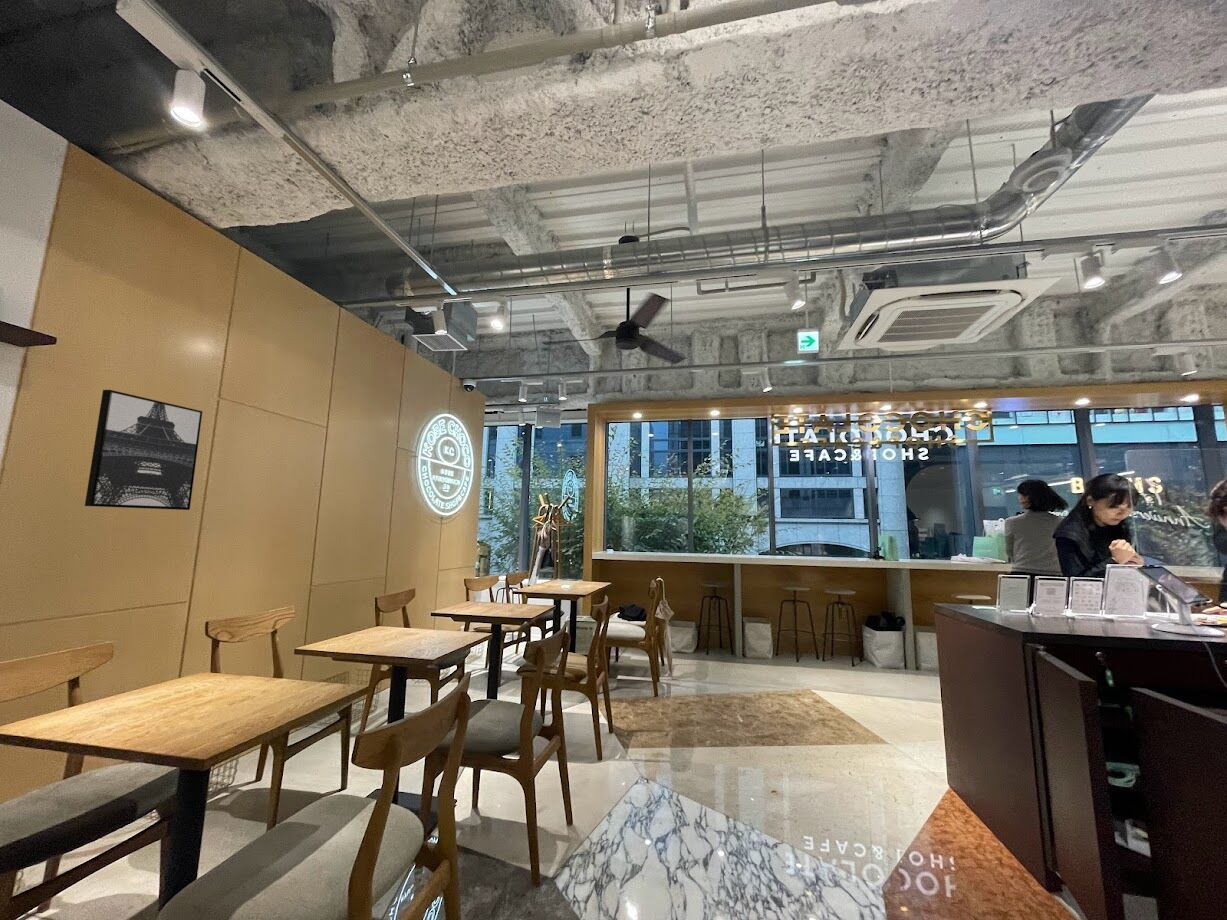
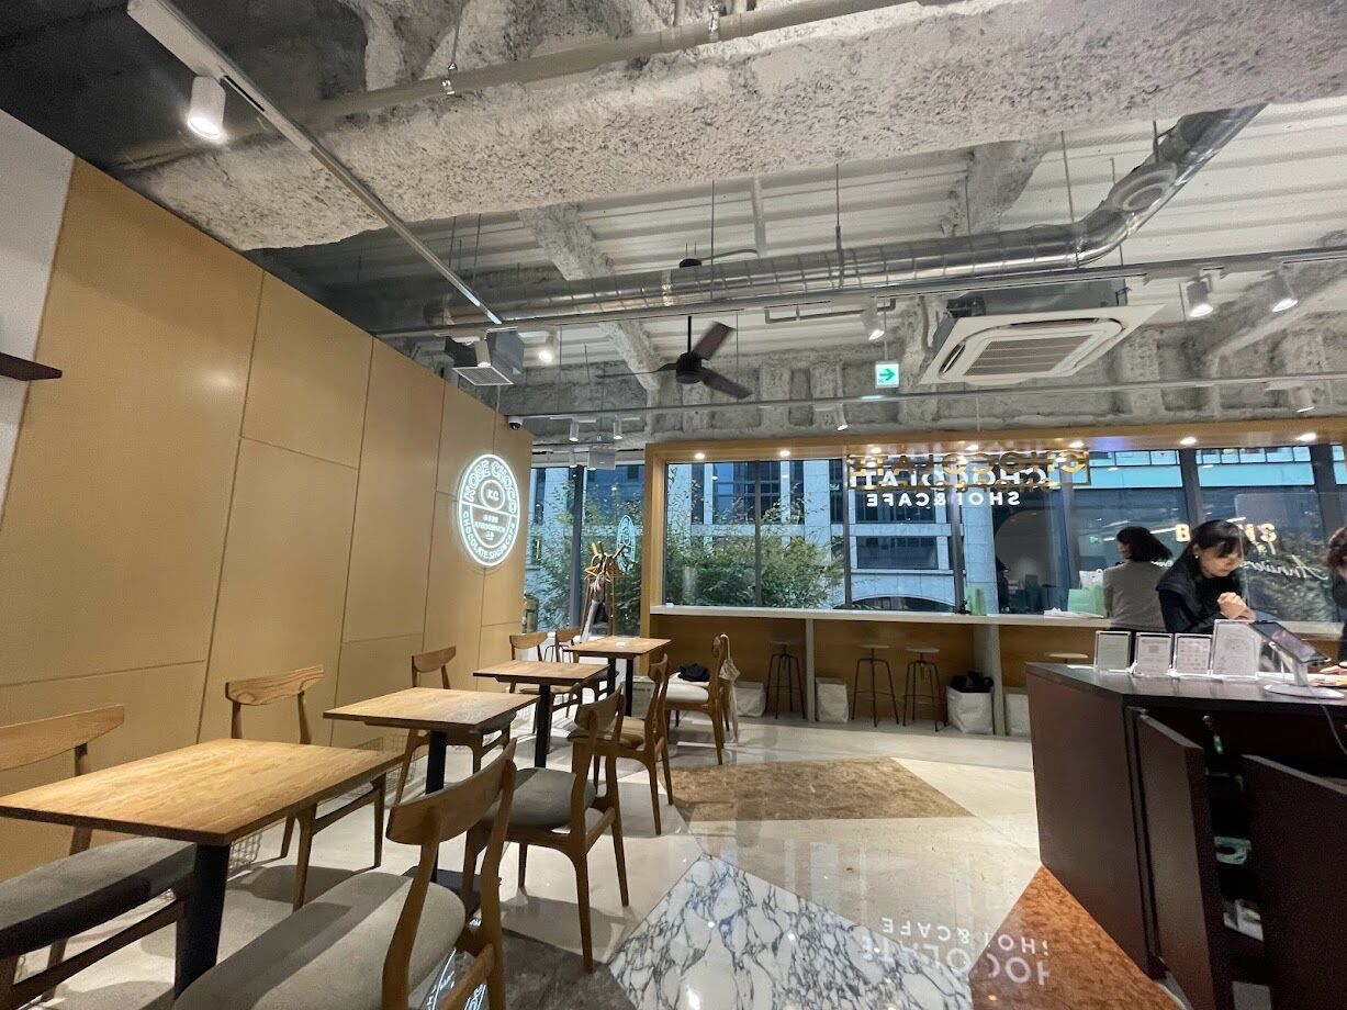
- wall art (149, 454)
